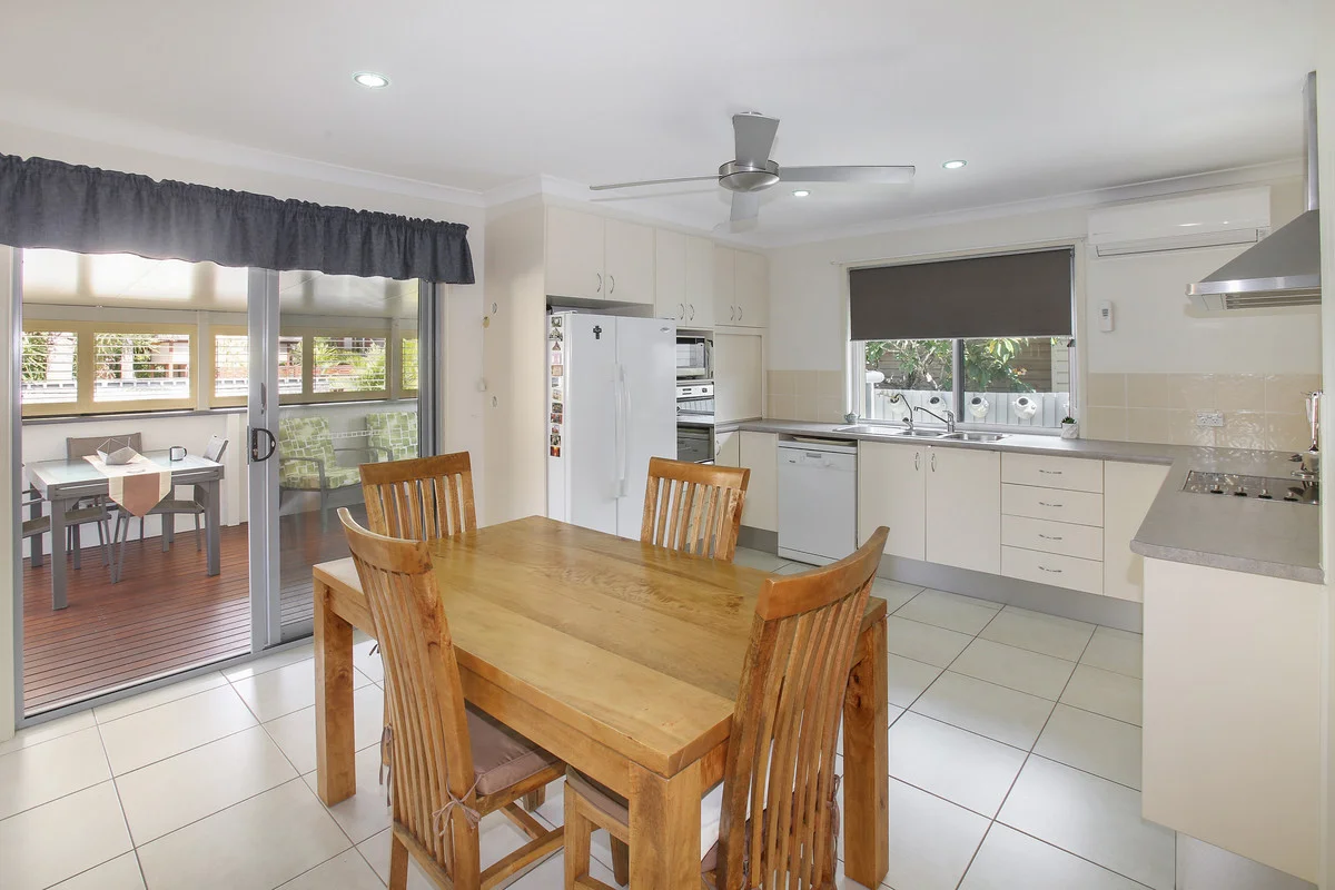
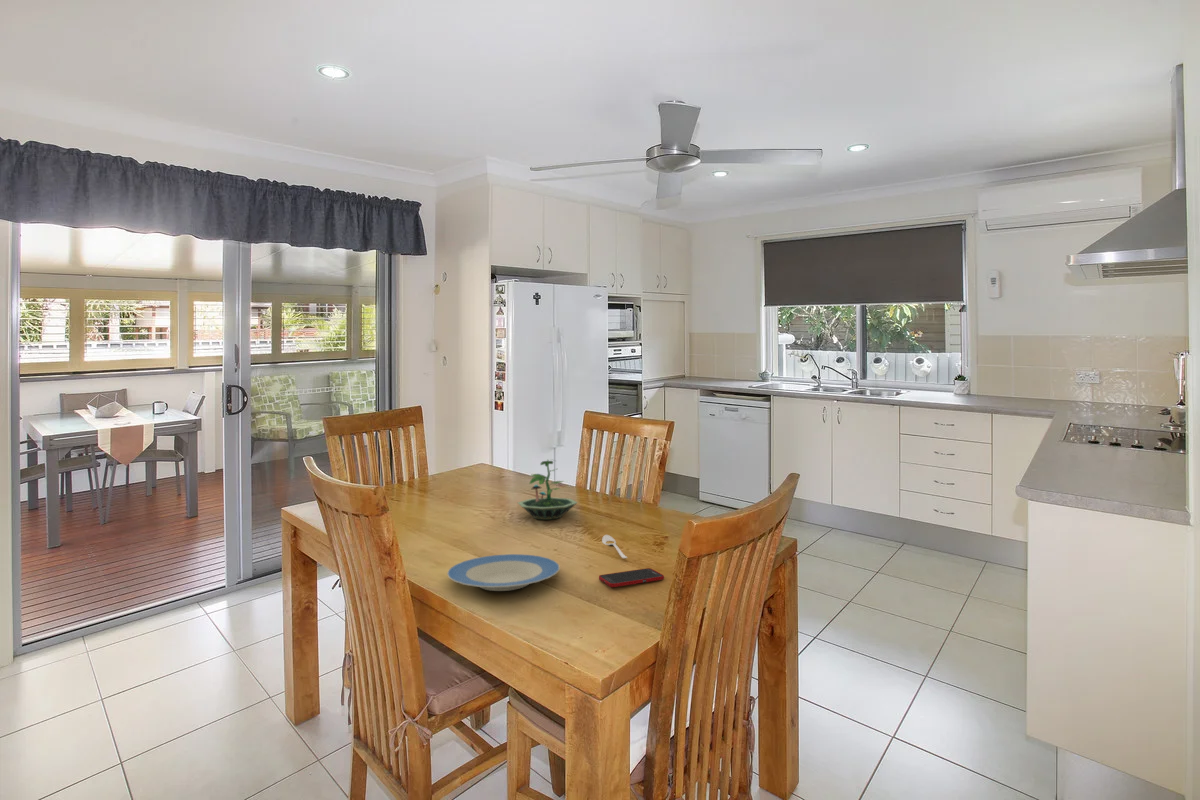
+ spoon (615, 546)
+ cell phone (631, 577)
+ terrarium (547, 470)
+ plate (504, 575)
